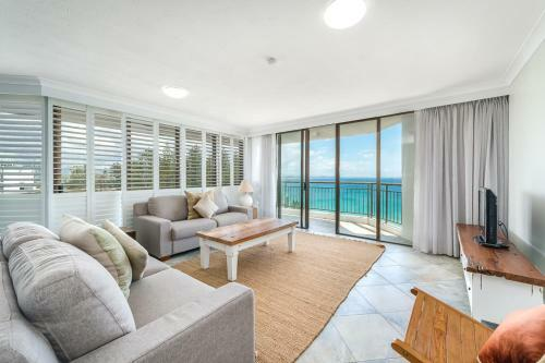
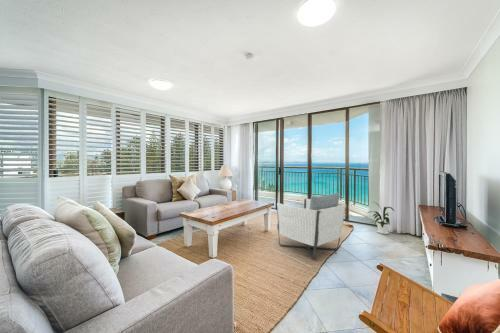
+ house plant (381, 217)
+ armchair (305, 220)
